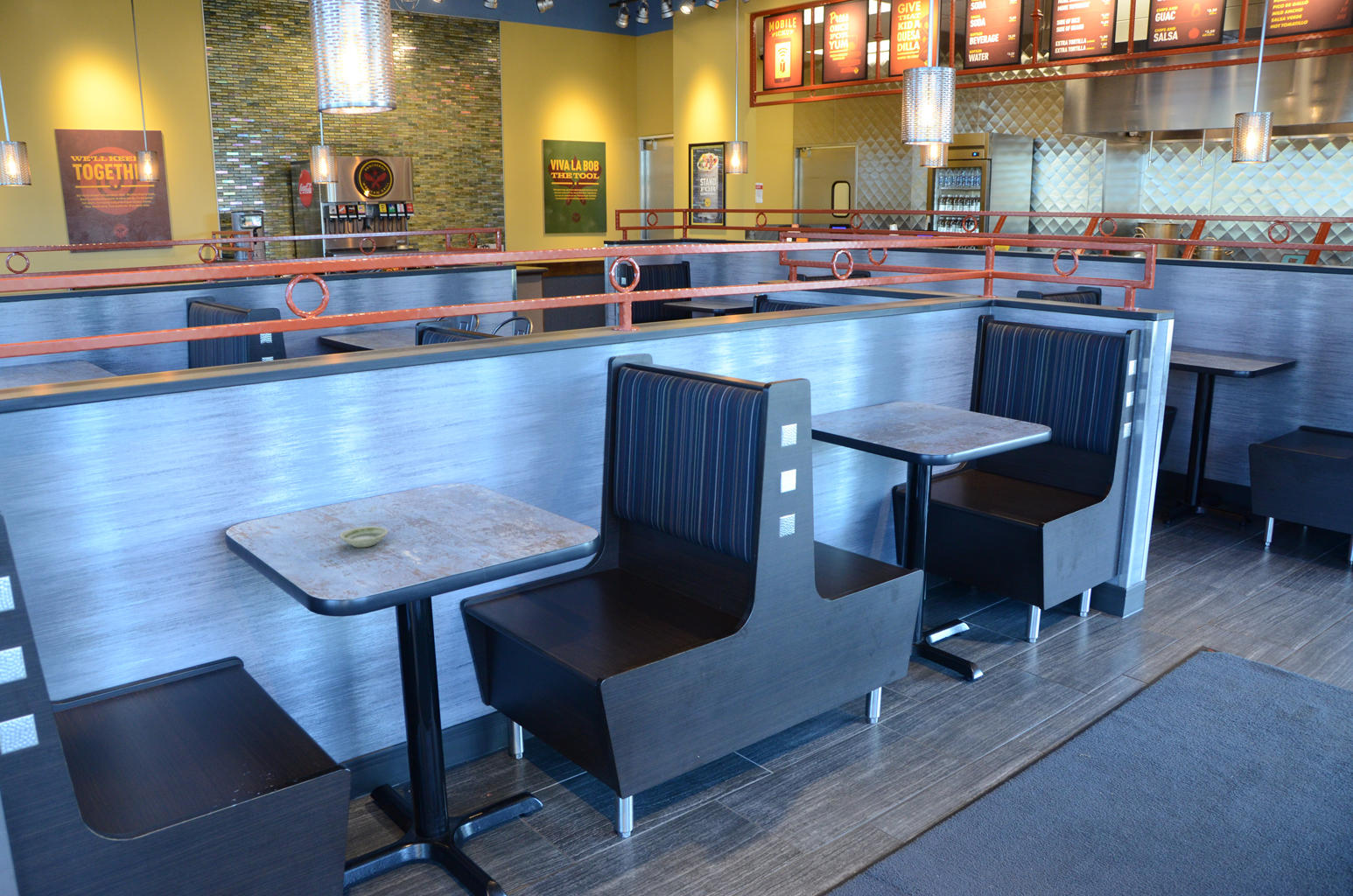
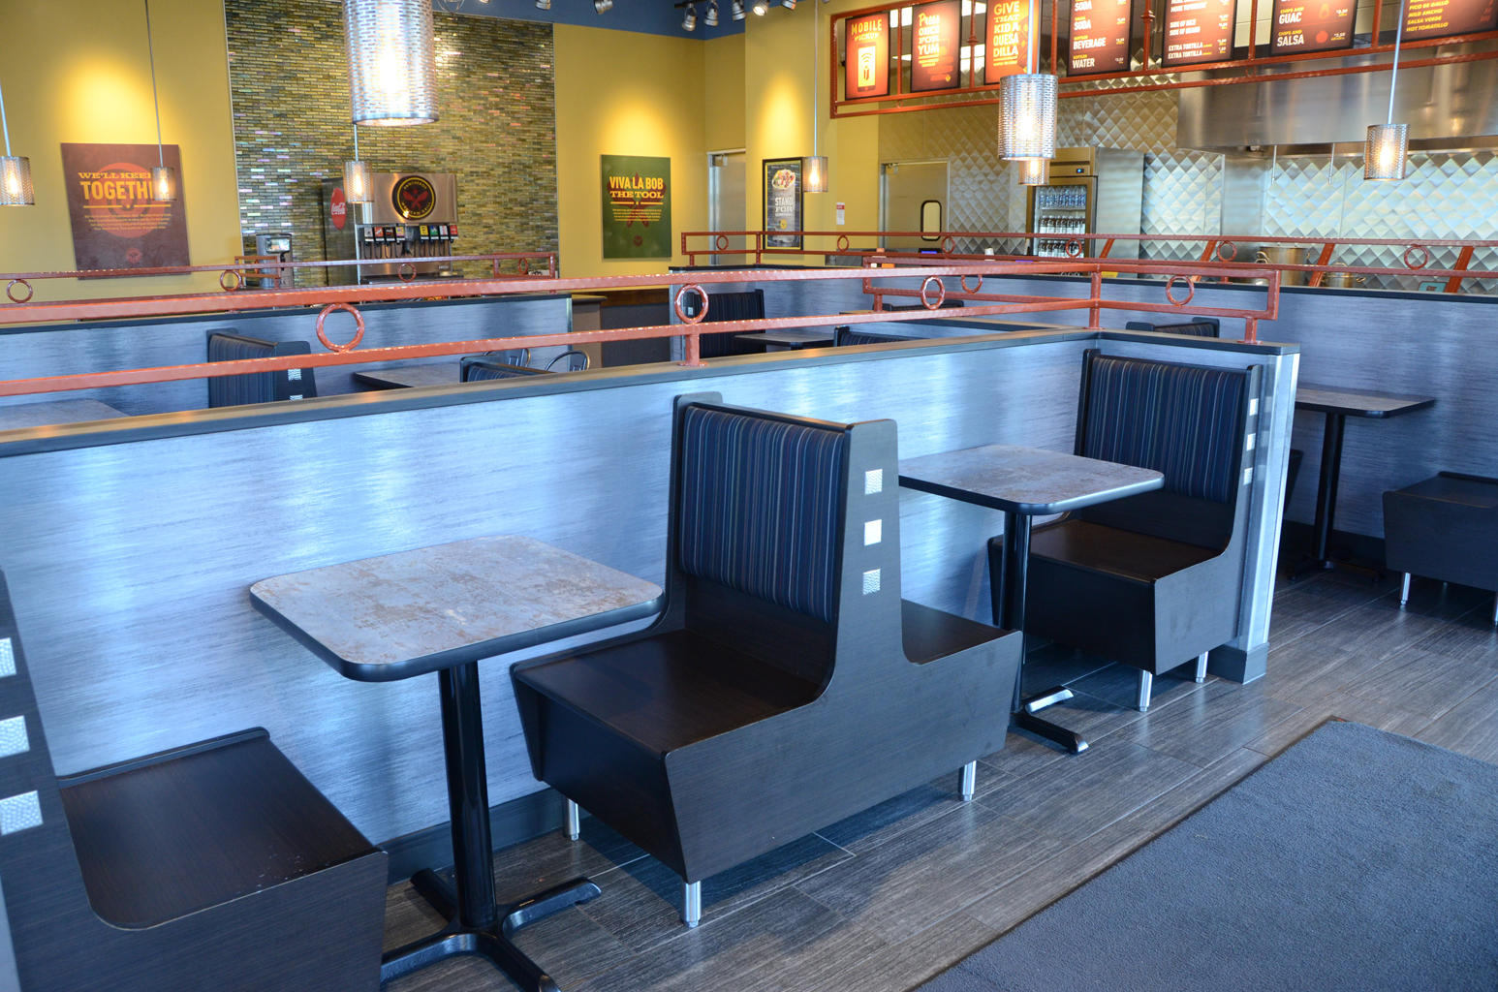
- saucer (363, 537)
